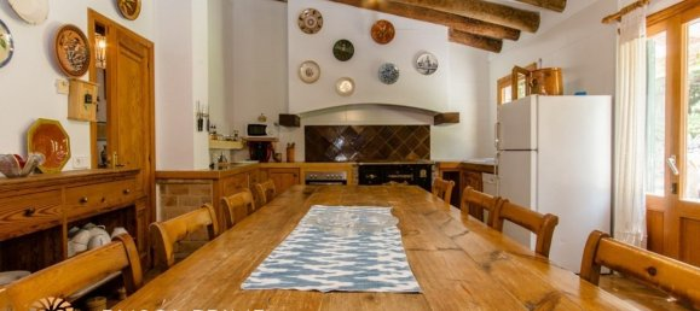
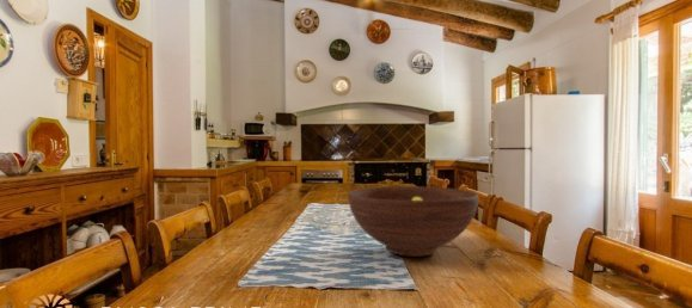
+ fruit bowl (411, 221)
